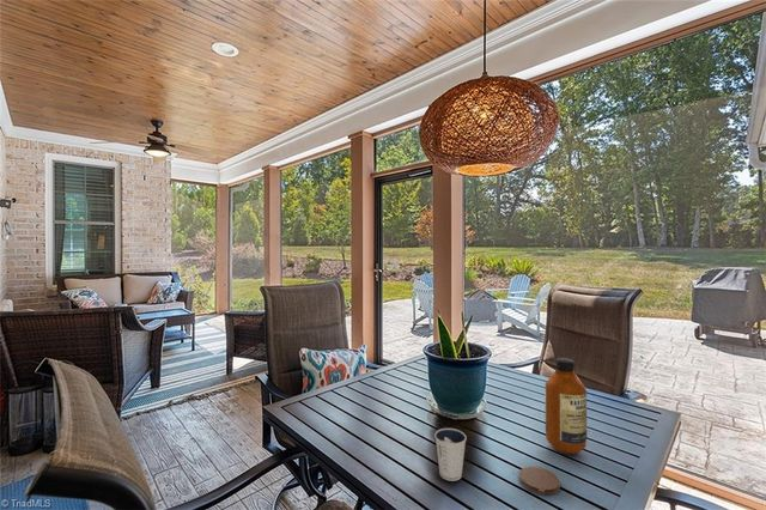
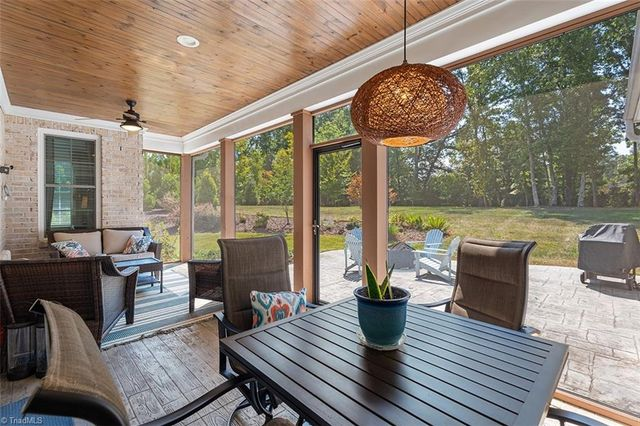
- bottle (565, 403)
- dixie cup (450, 455)
- coaster (539, 479)
